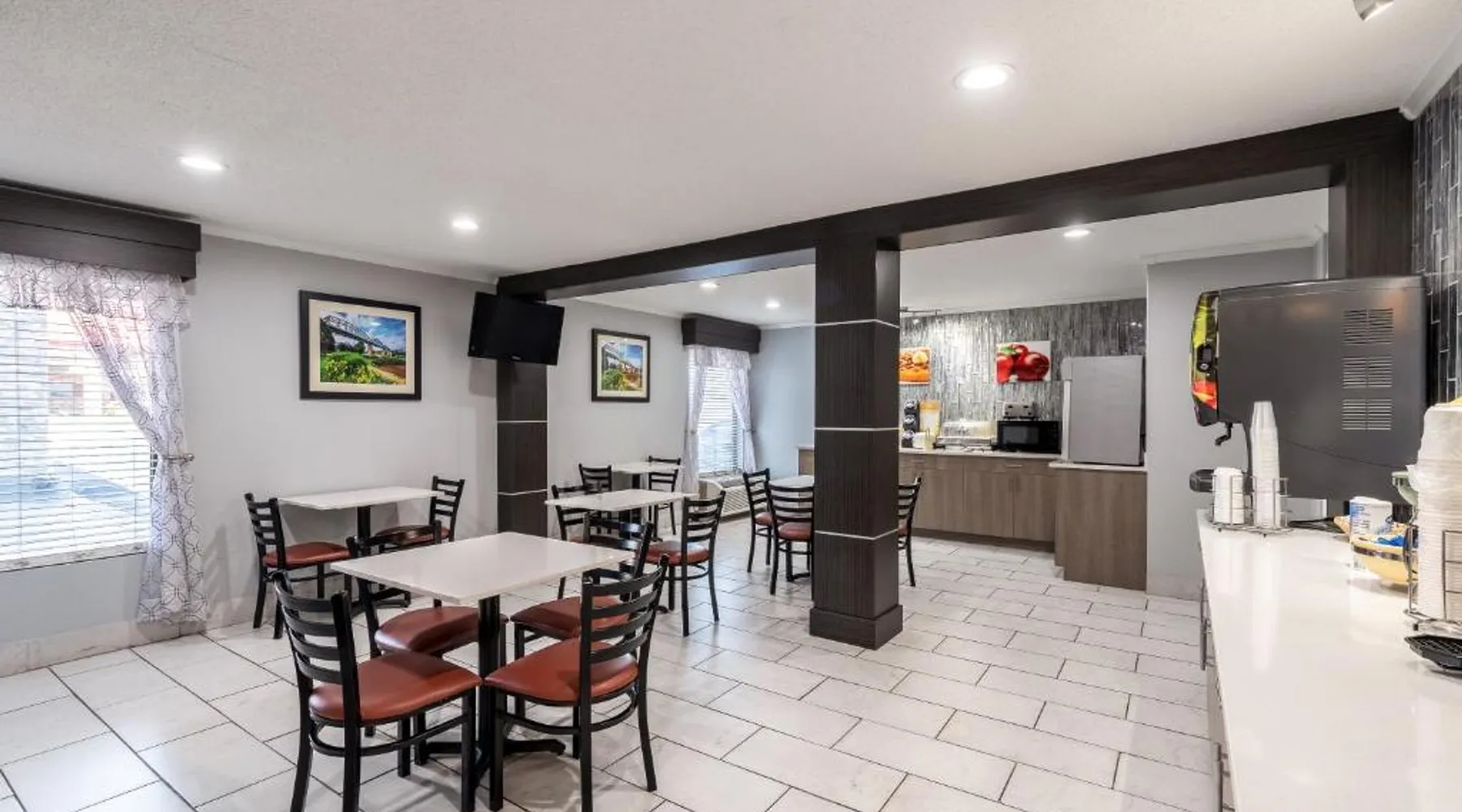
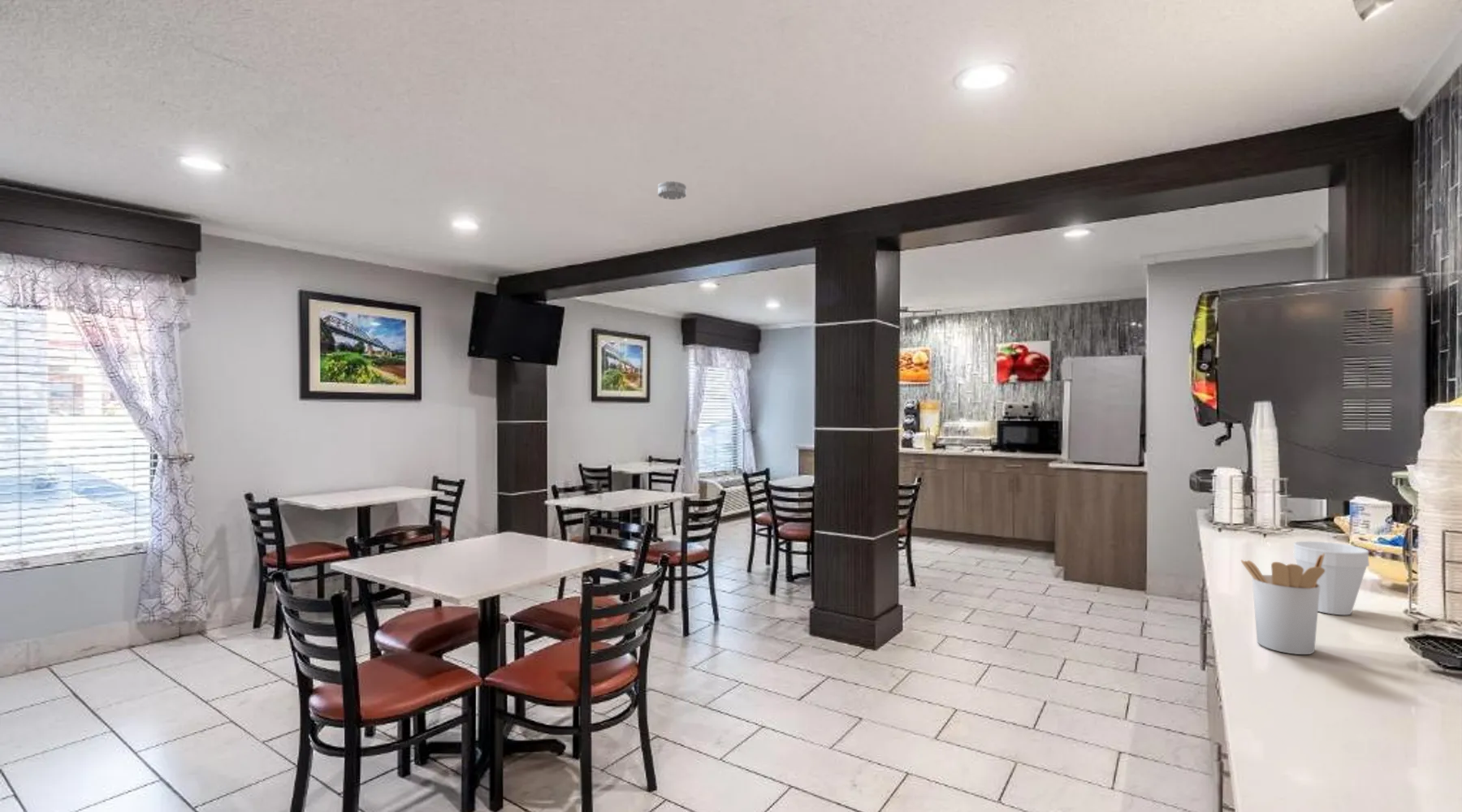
+ smoke detector (672, 190)
+ cup (1330, 578)
+ utensil holder (1289, 601)
